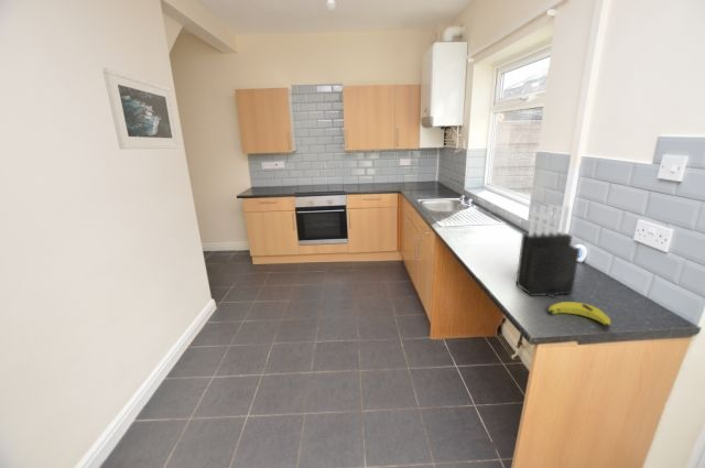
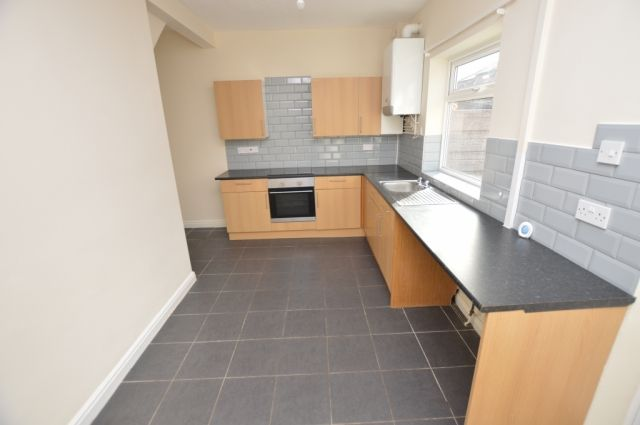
- banana (578, 314)
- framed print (148, 115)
- knife block (551, 250)
